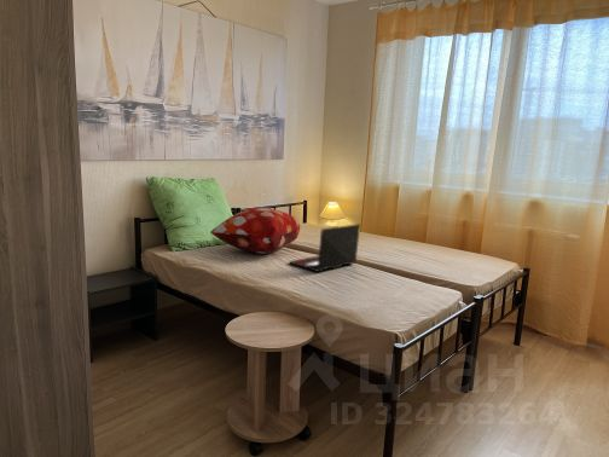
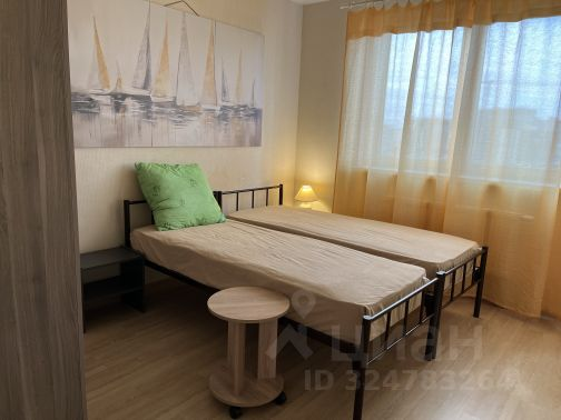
- laptop (324, 243)
- decorative pillow (257, 228)
